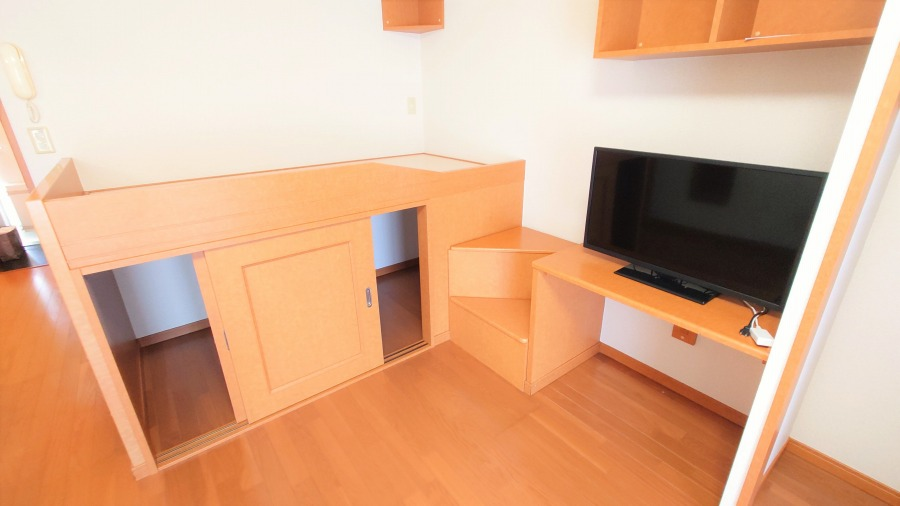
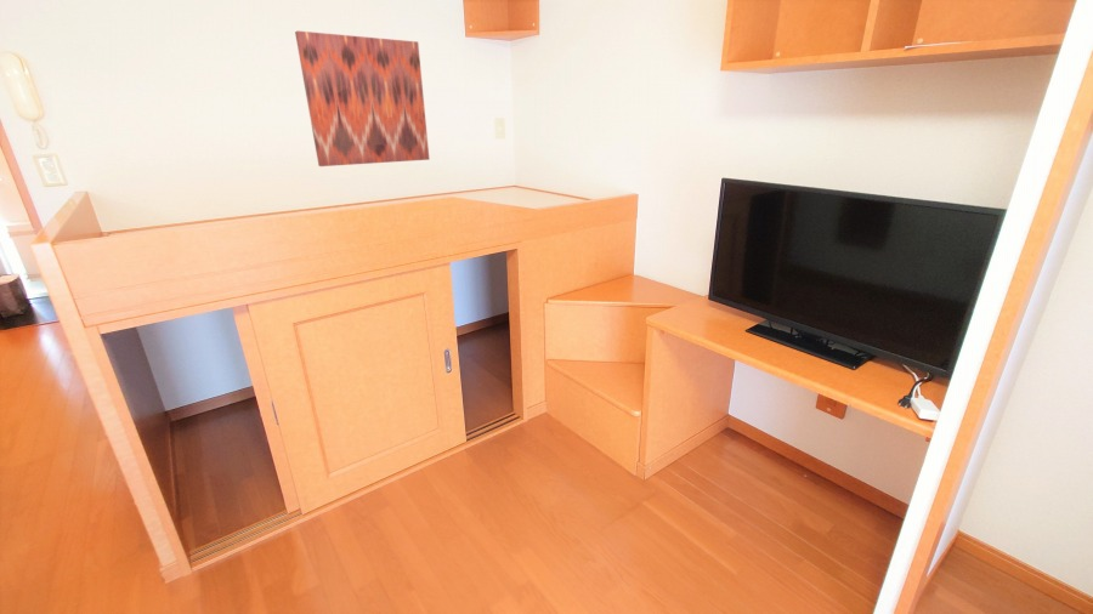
+ wall art (369, 102)
